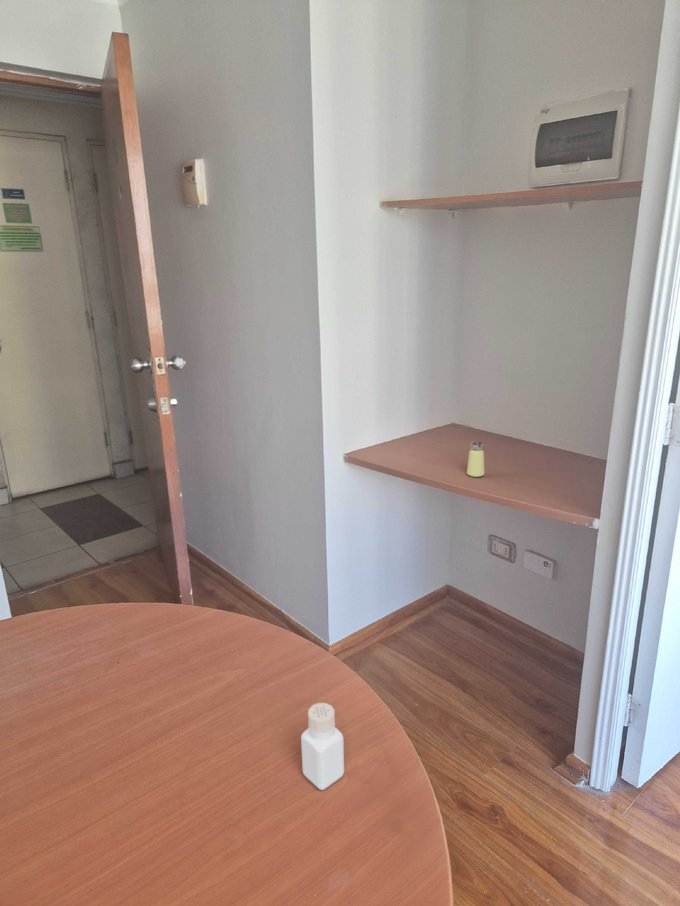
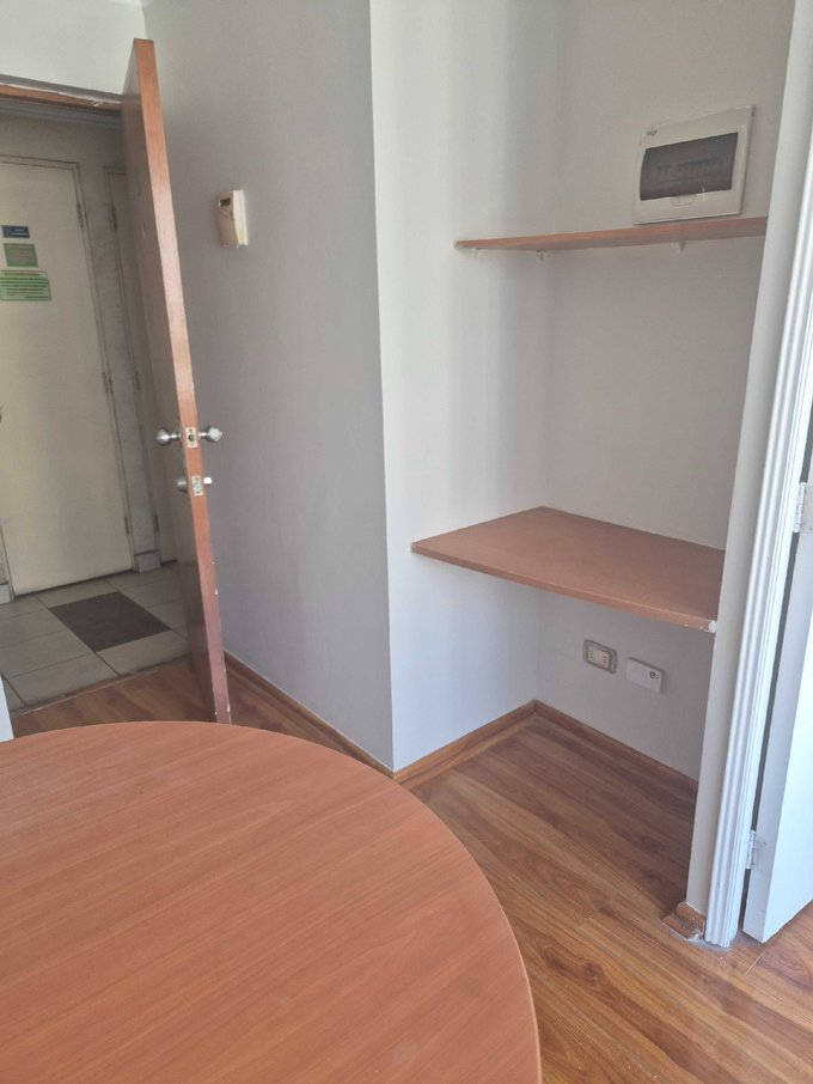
- pepper shaker (322, 744)
- saltshaker (476, 458)
